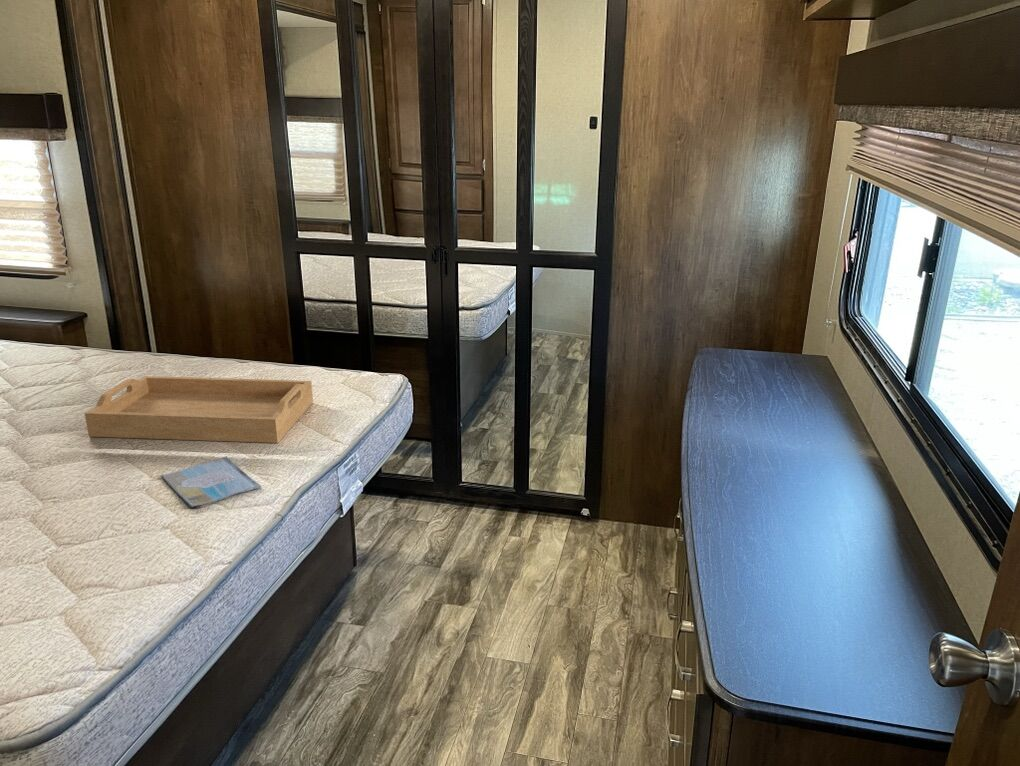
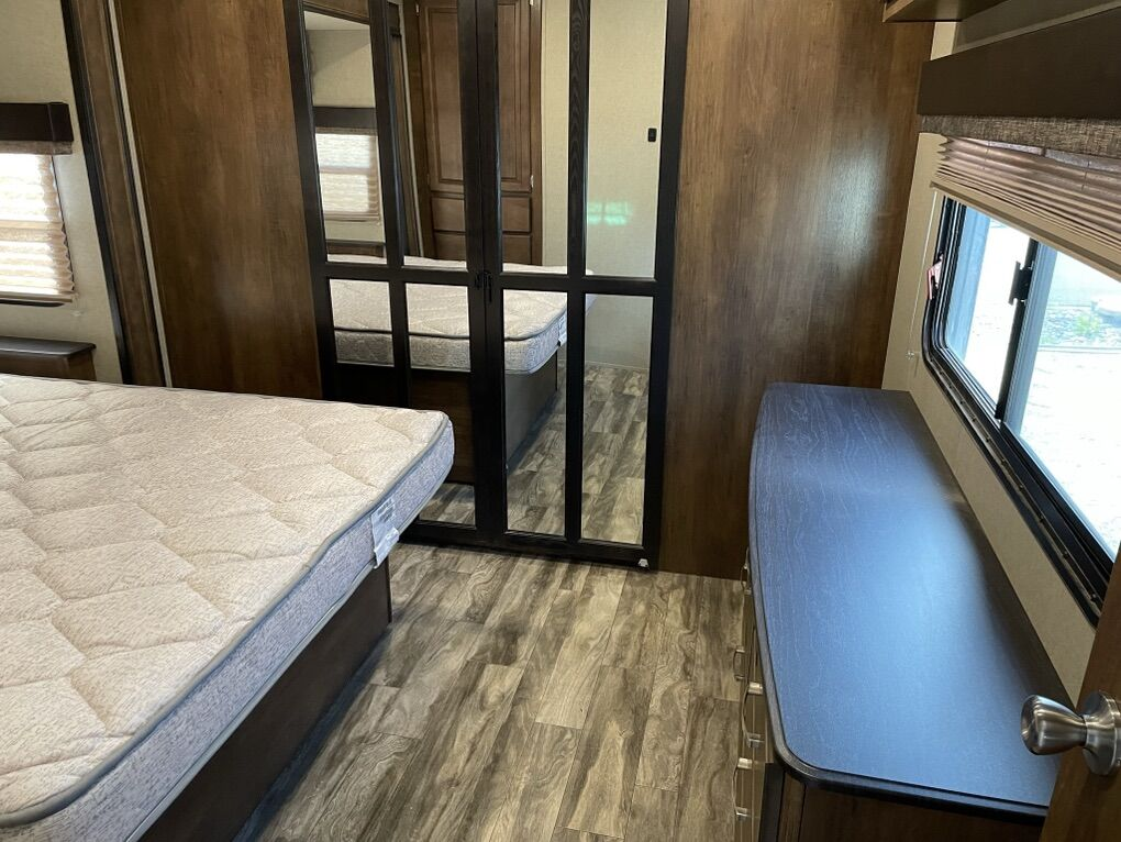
- serving tray (205, 403)
- book (210, 480)
